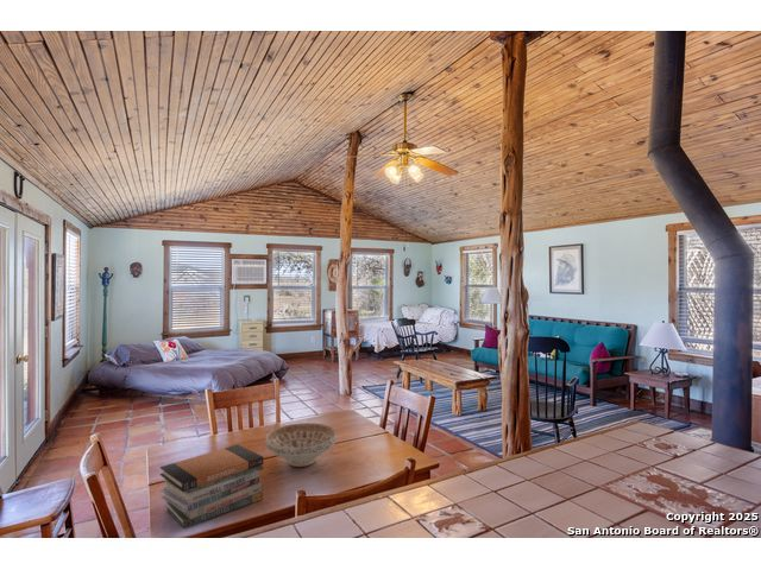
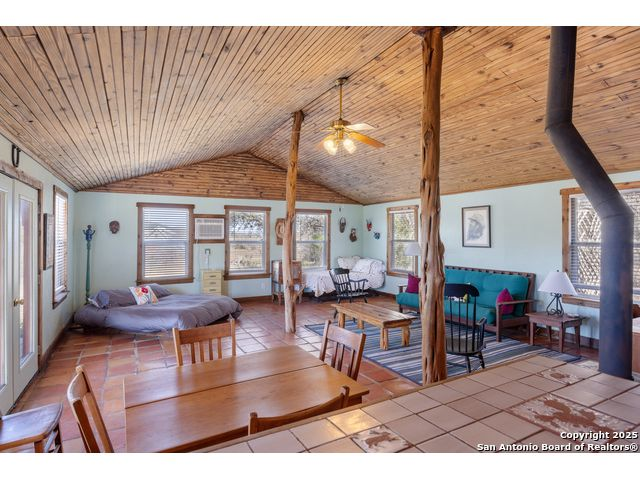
- decorative bowl (301, 448)
- book stack (213, 482)
